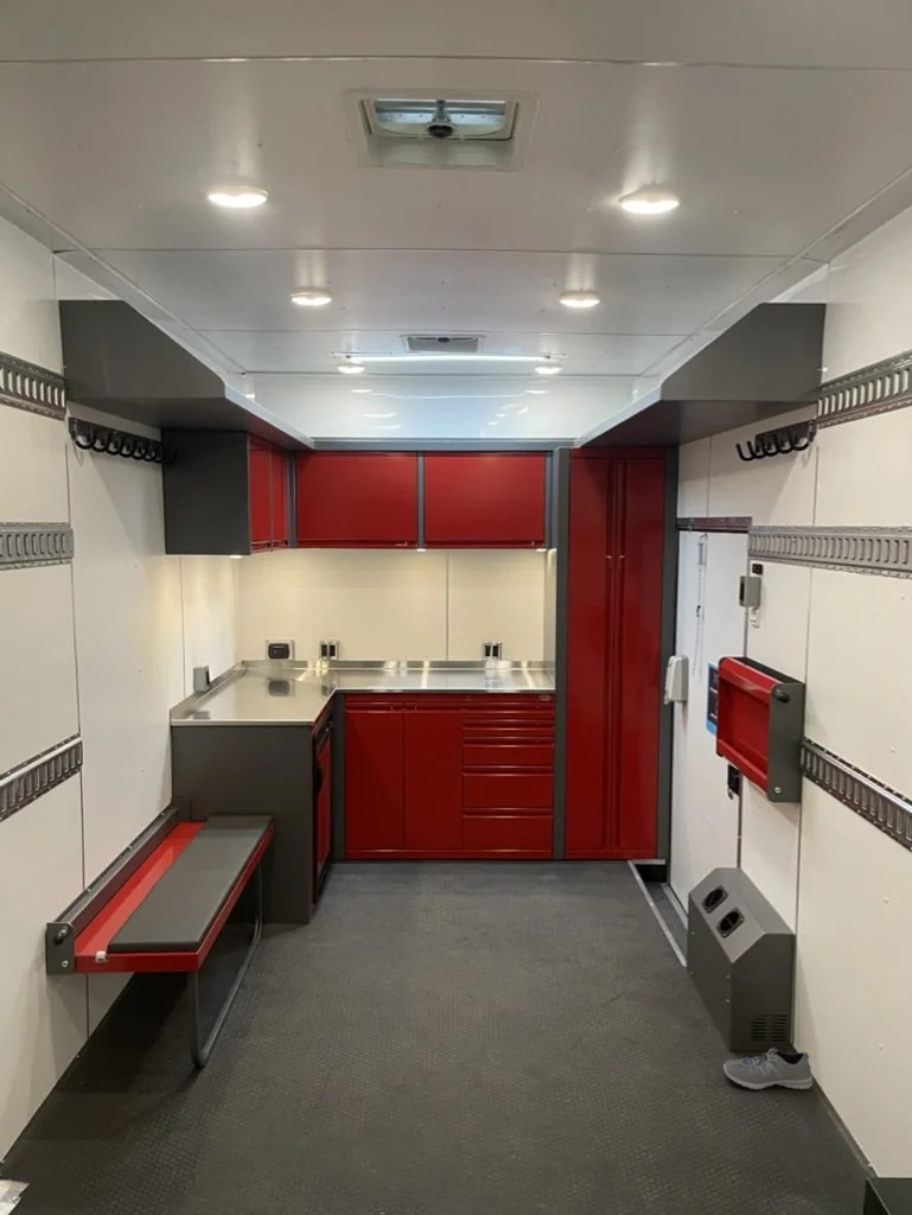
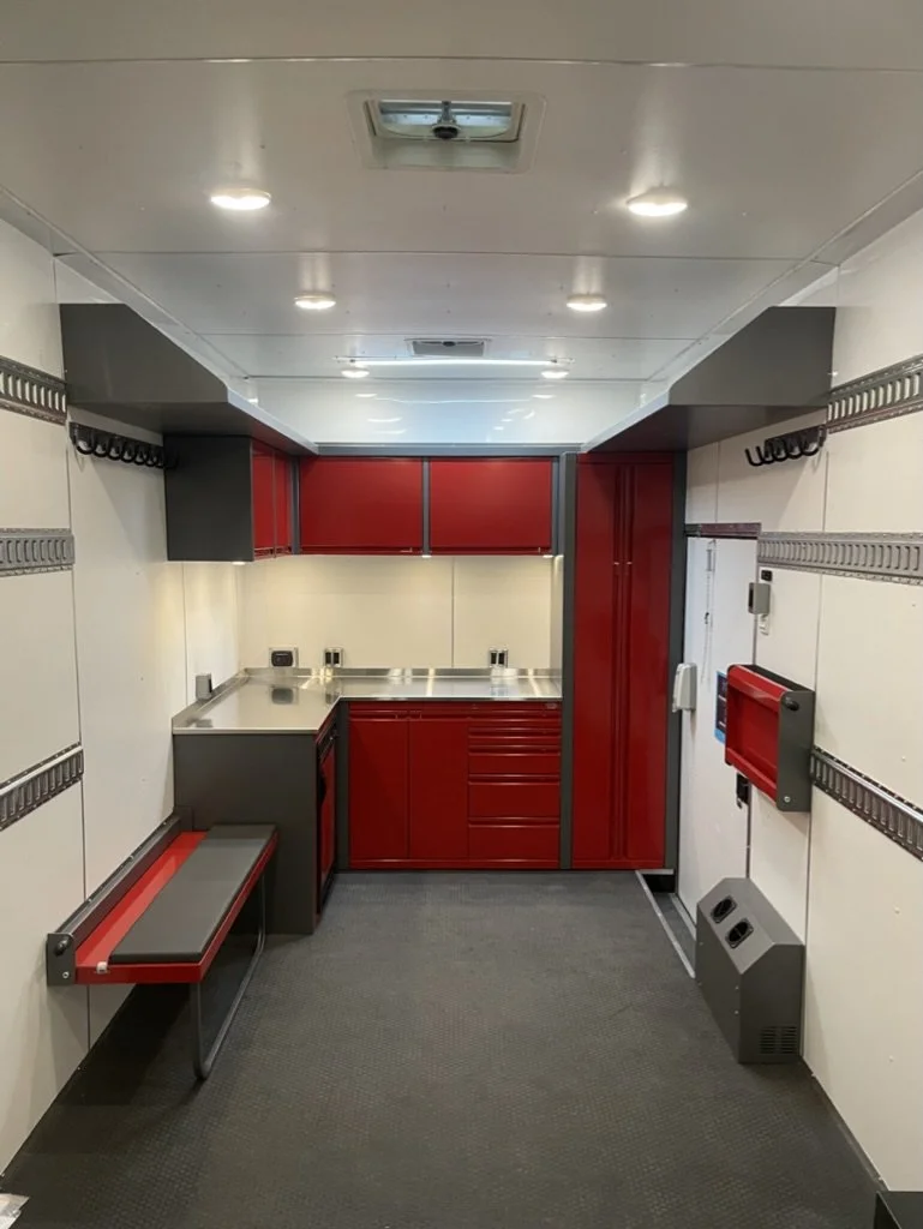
- sneaker (766, 1063)
